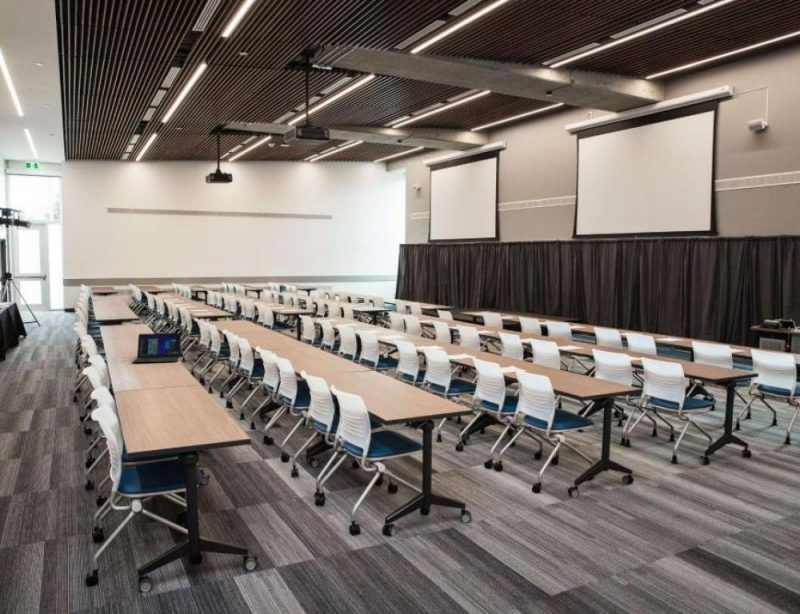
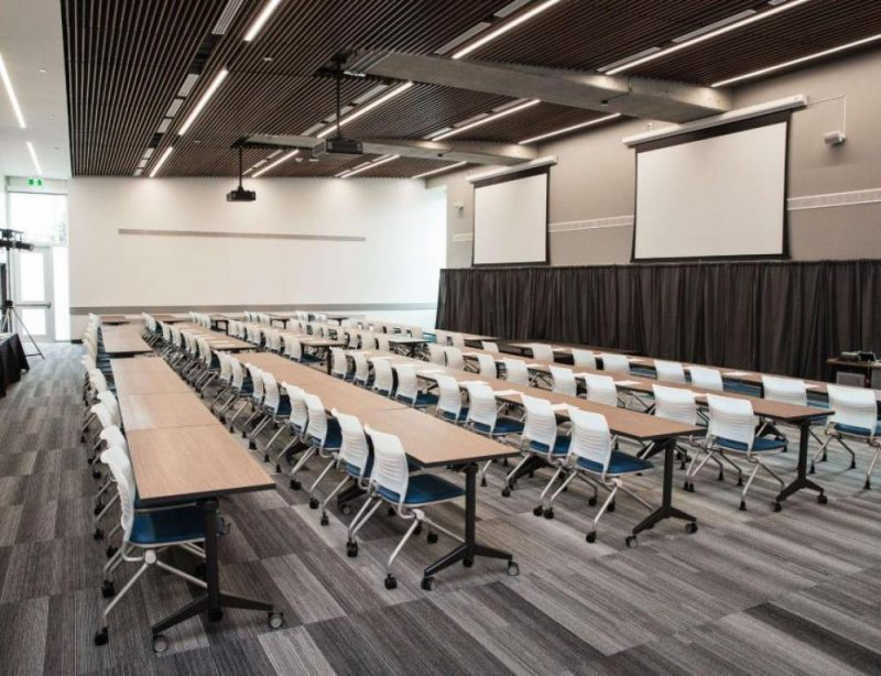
- laptop (157, 347)
